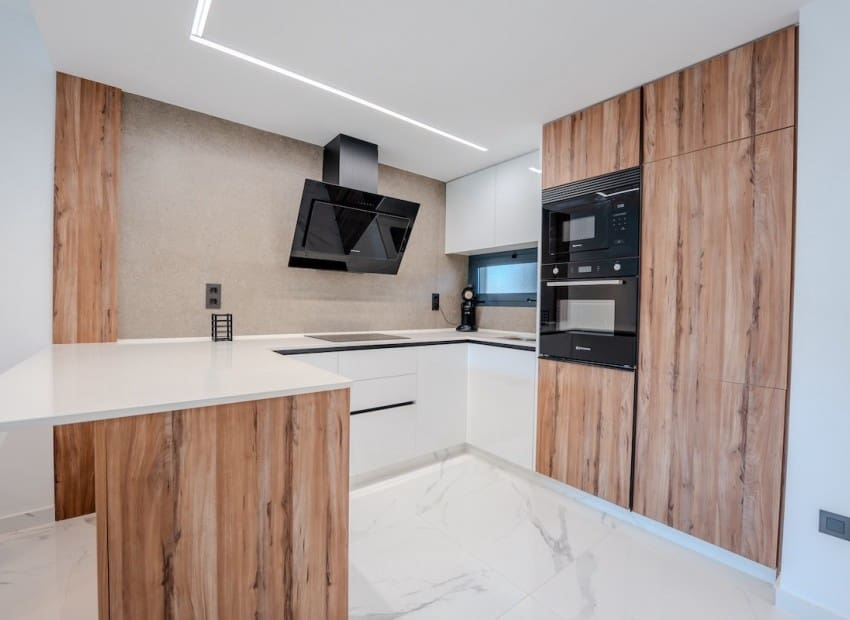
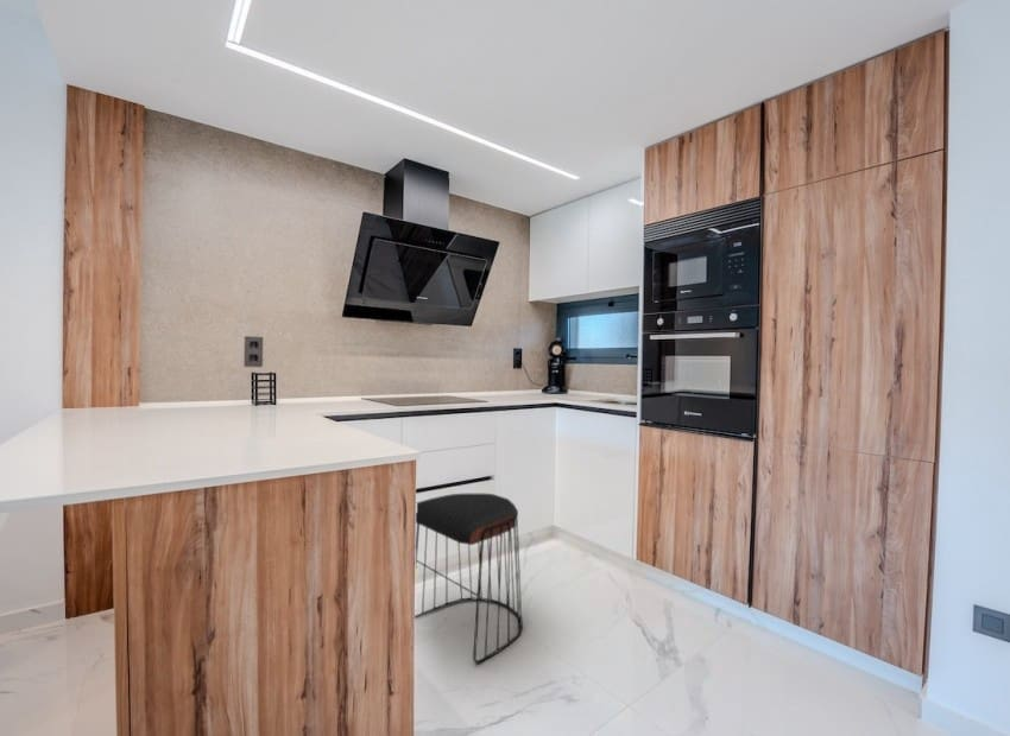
+ stool (469, 564)
